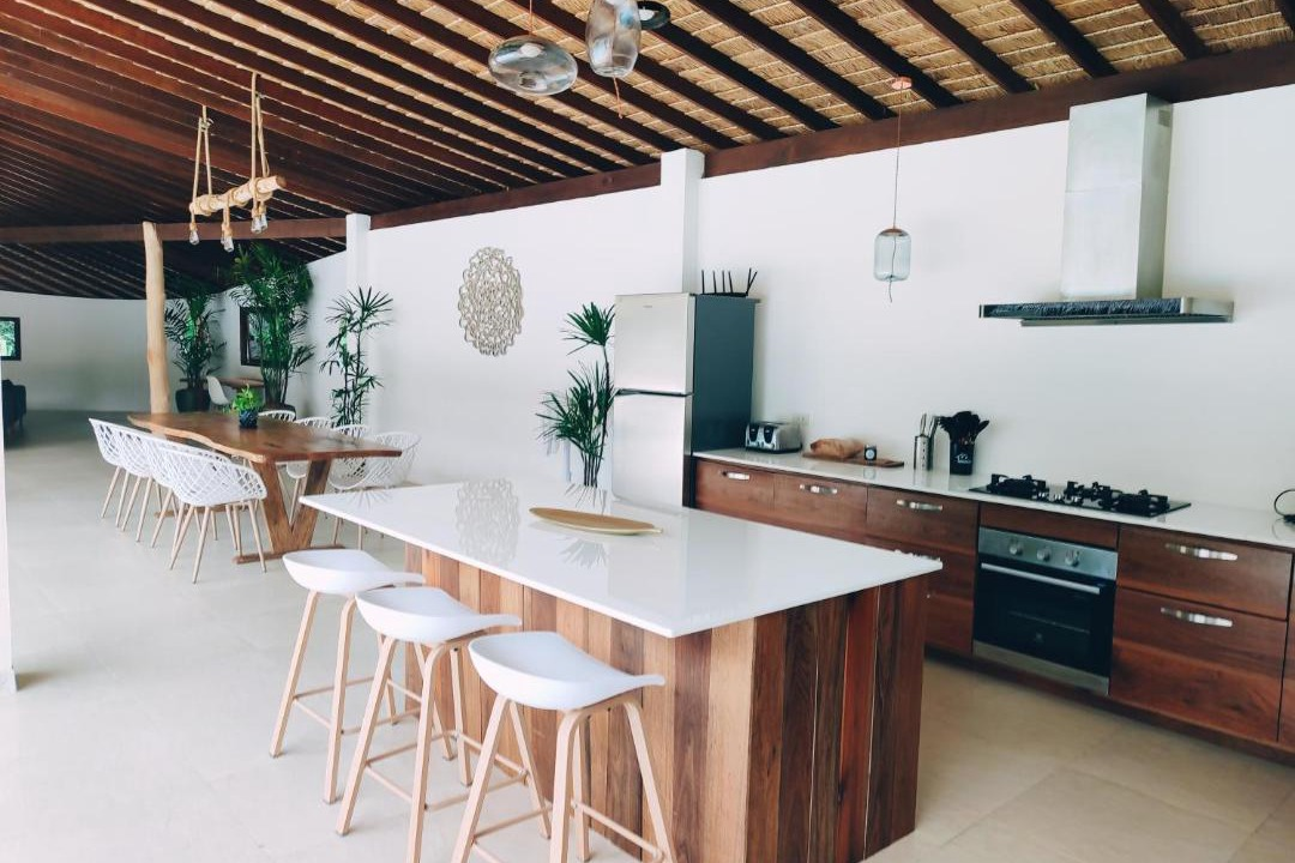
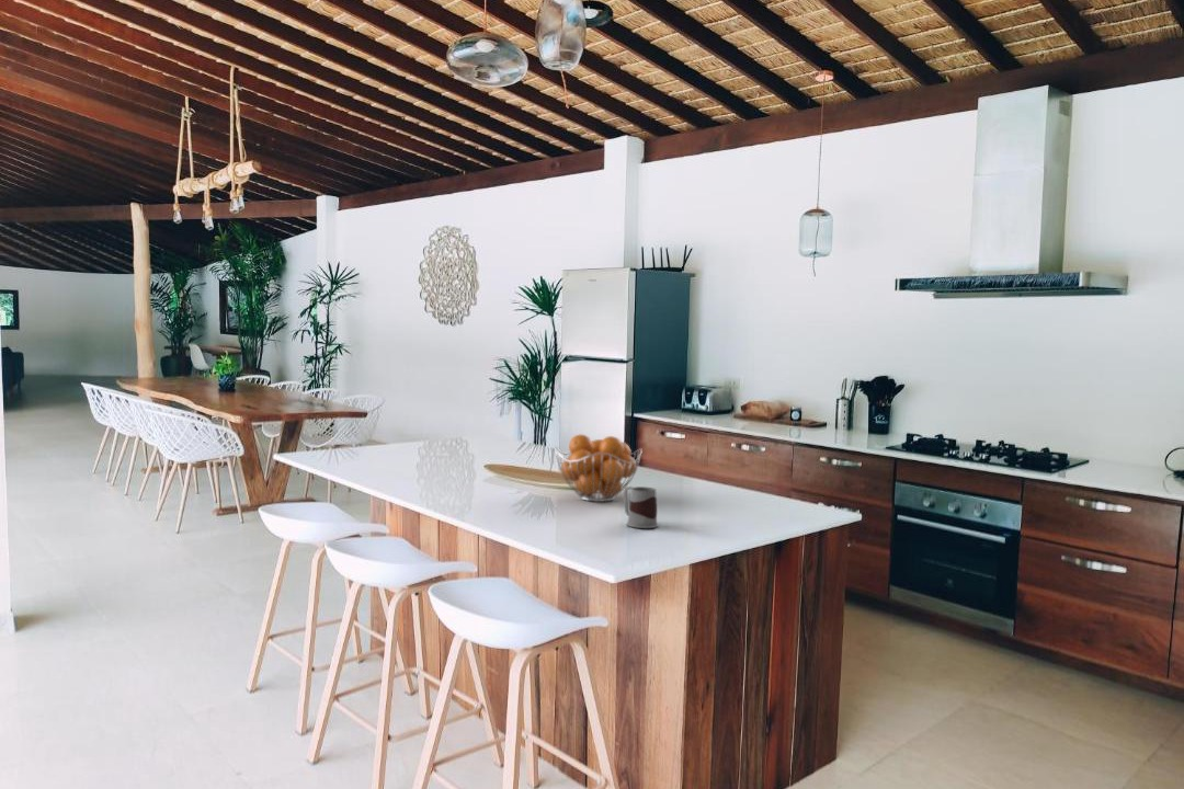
+ fruit basket (597, 466)
+ mug (639, 505)
